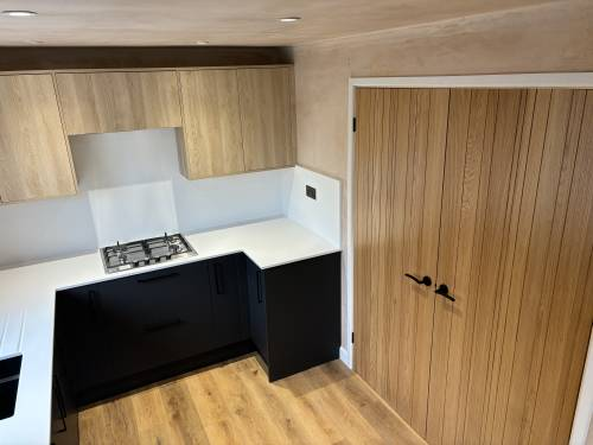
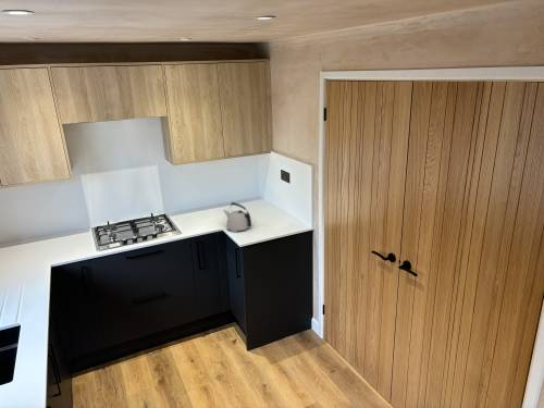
+ kettle (236, 215)
